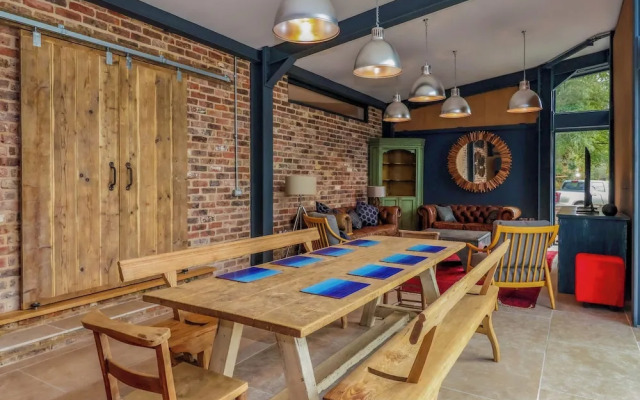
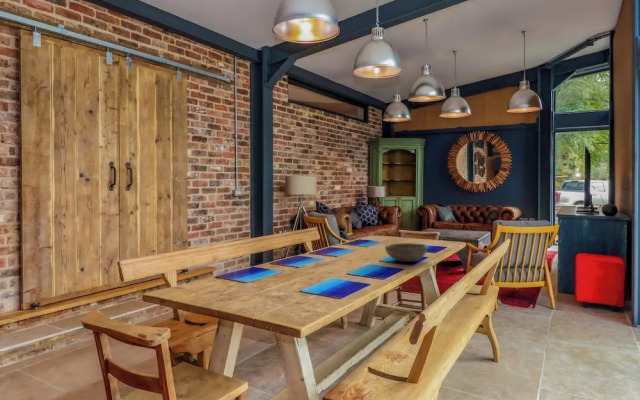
+ bowl (406, 252)
